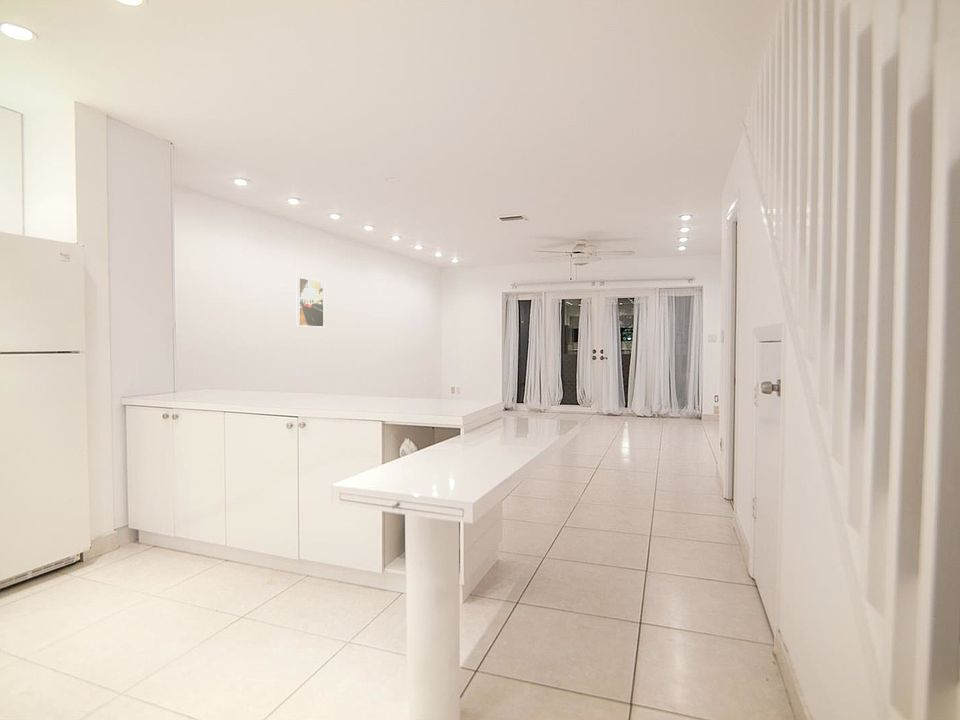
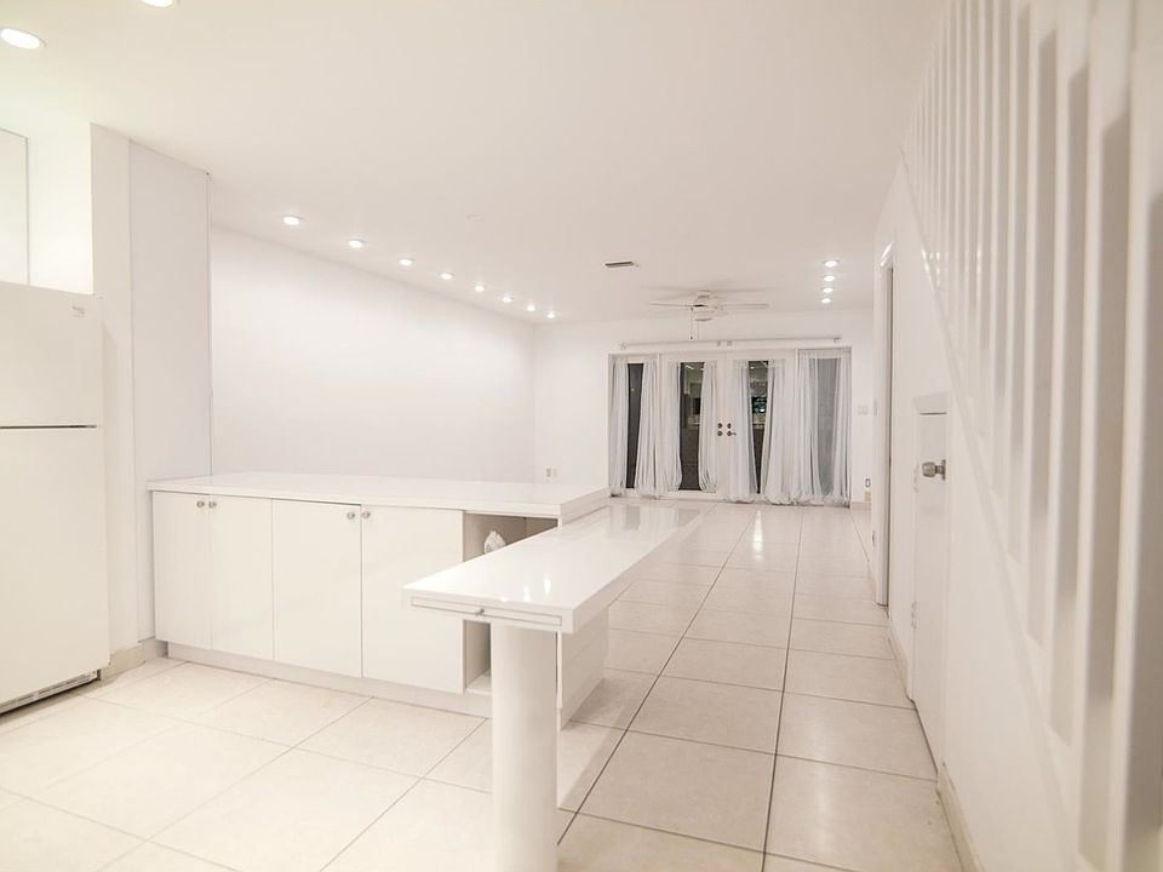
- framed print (310, 303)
